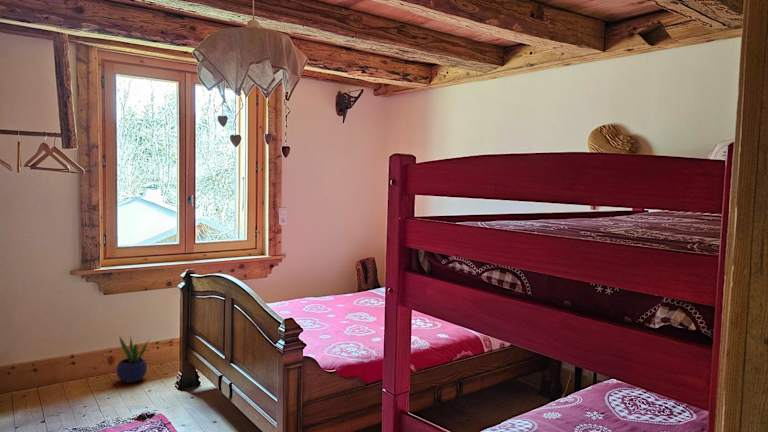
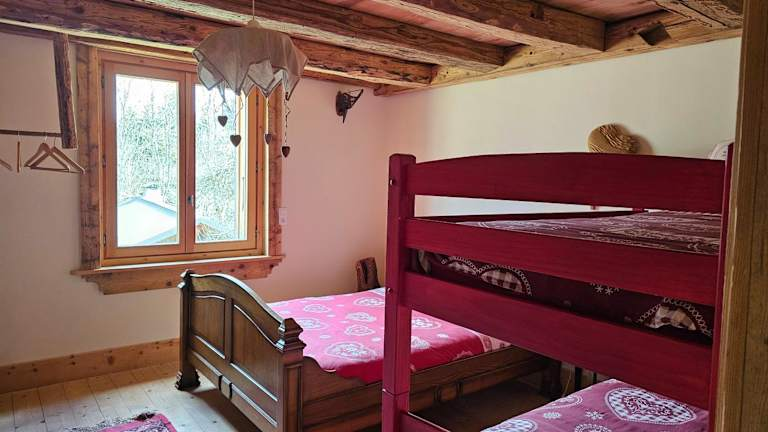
- potted plant (133, 357)
